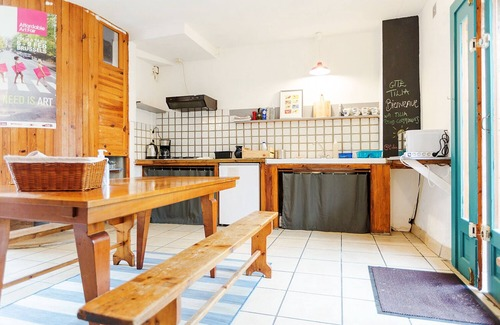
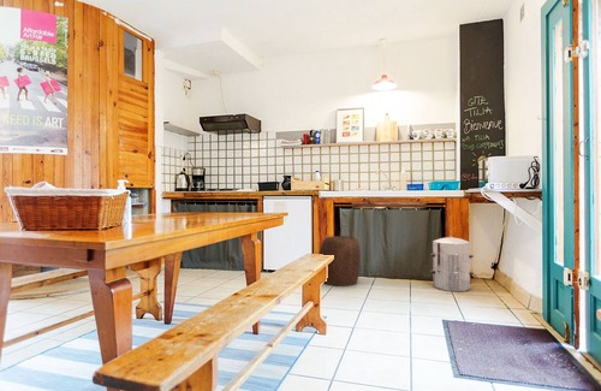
+ stool (339, 259)
+ waste bin (451, 261)
